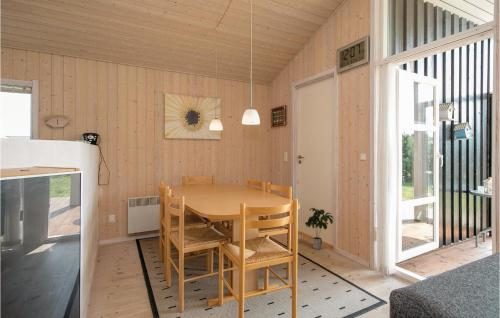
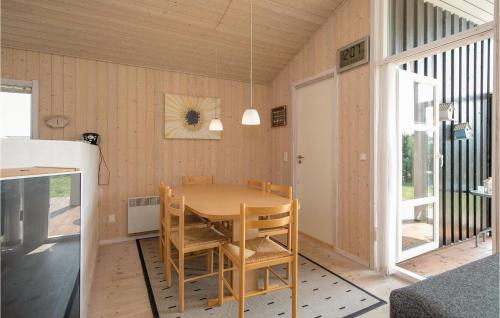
- potted plant (319, 227)
